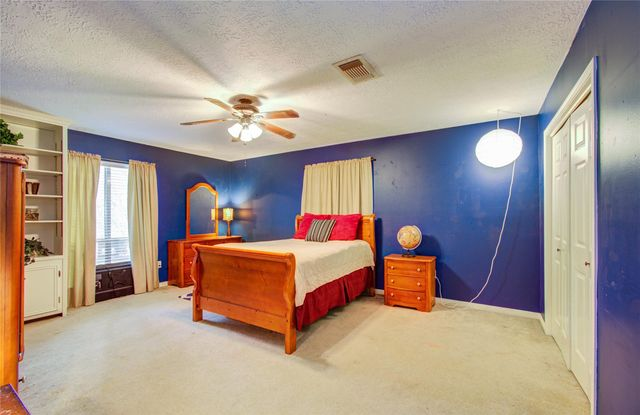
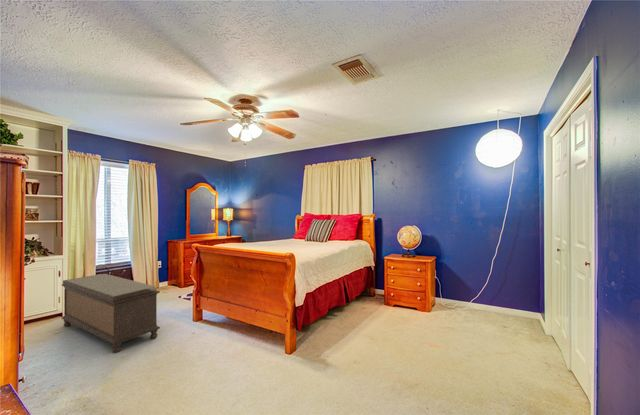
+ bench (108, 307)
